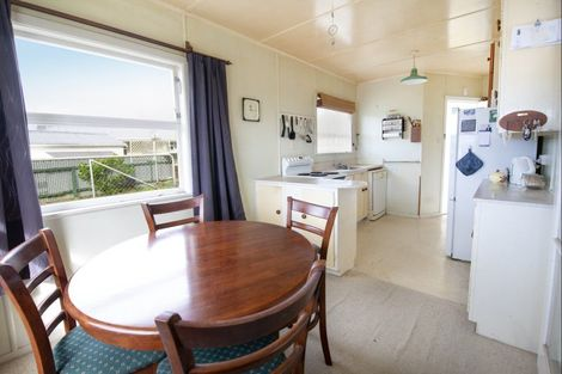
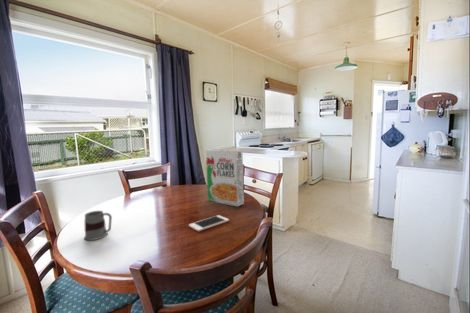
+ cell phone (209, 222)
+ cereal box (224, 176)
+ mug (98, 224)
